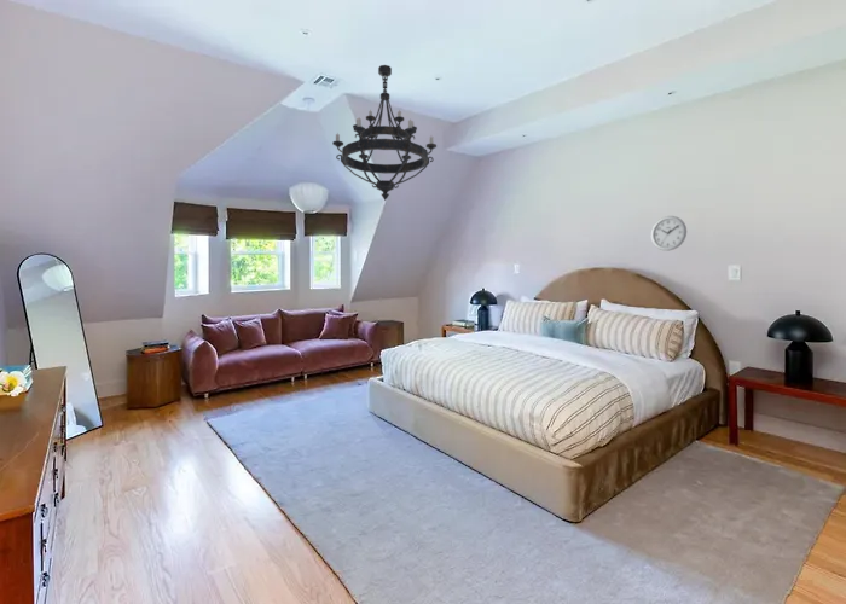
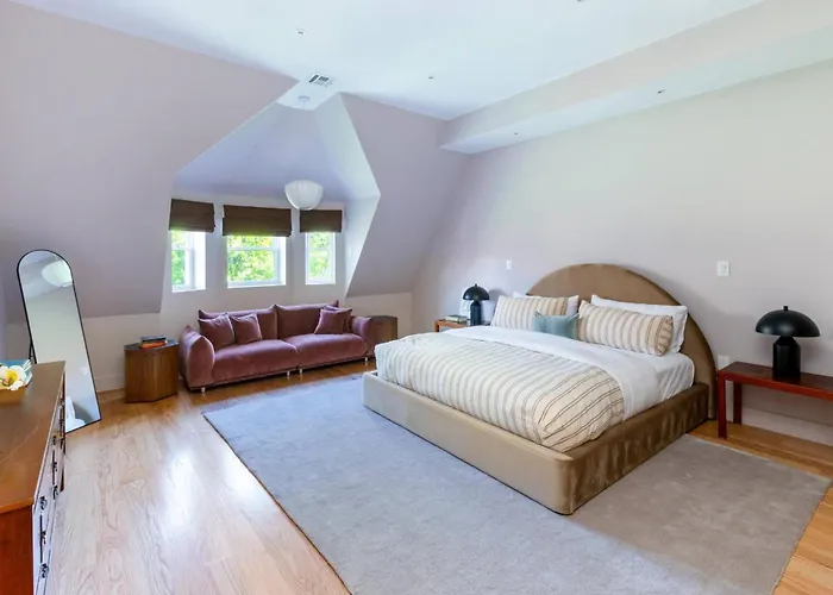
- wall clock (667, 233)
- chandelier (384, 133)
